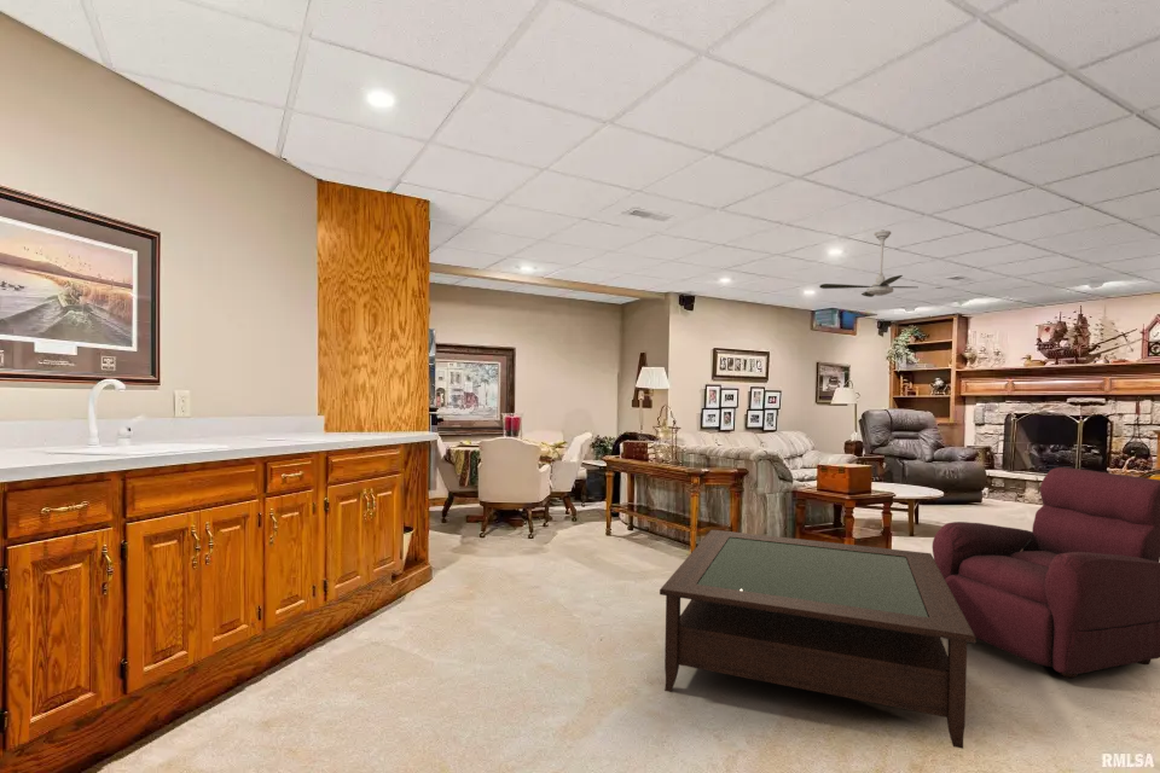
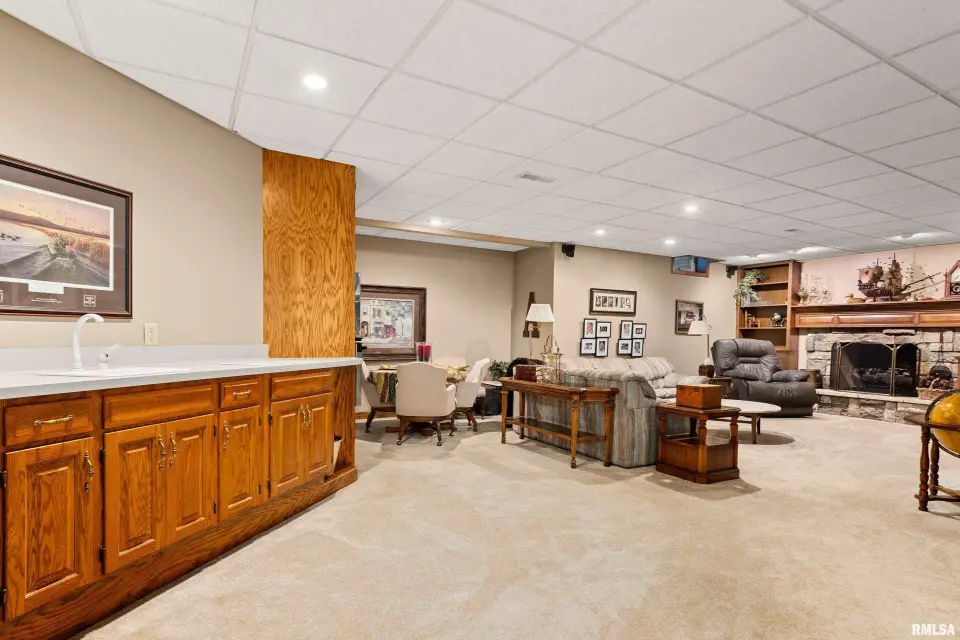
- armchair (1052, 560)
- ceiling fan (880, 262)
- coffee table (808, 615)
